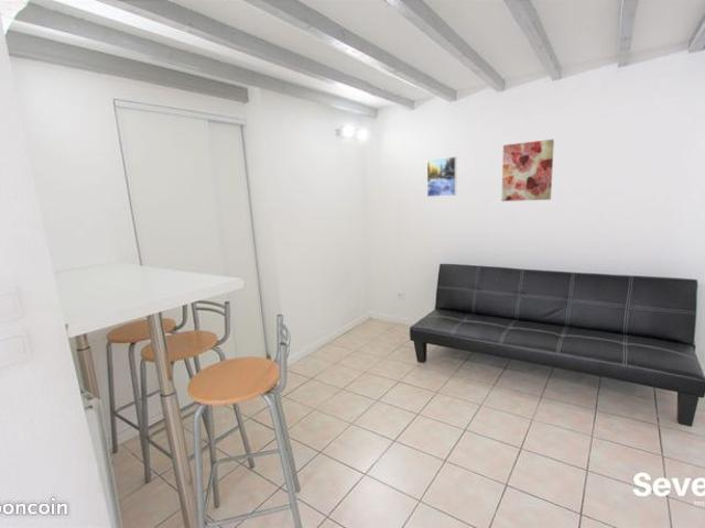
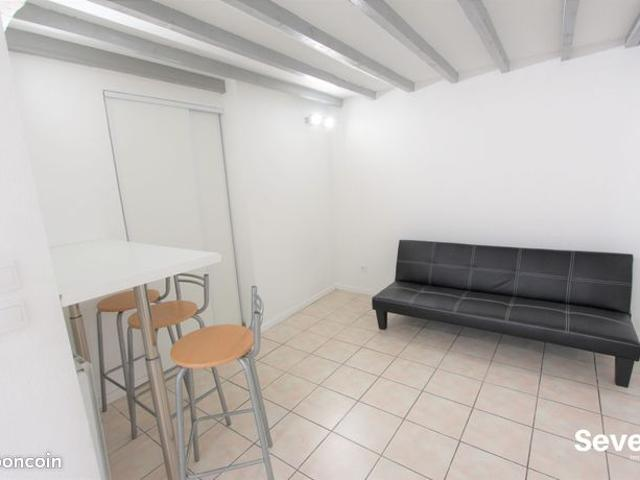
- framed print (441, 177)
- wall art (527, 172)
